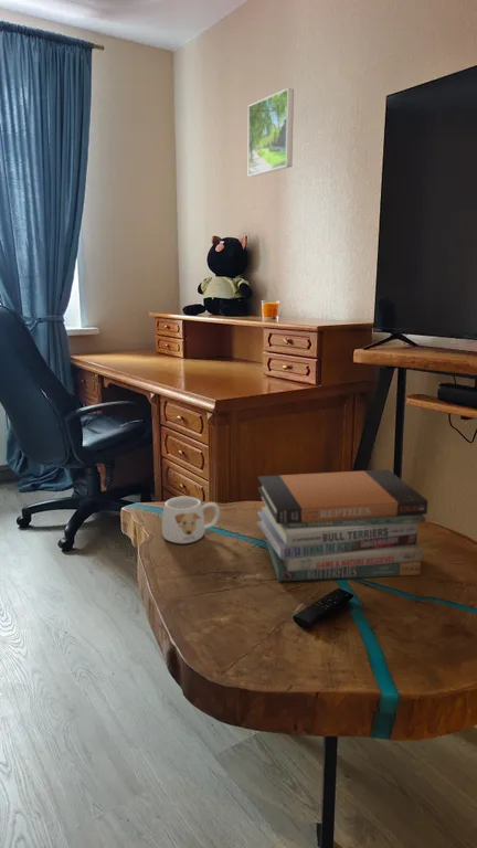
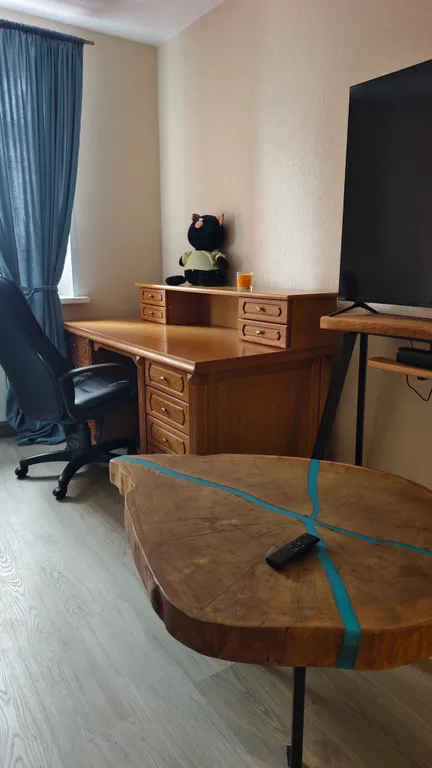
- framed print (269, 135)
- mug (191, 518)
- book stack (337, 522)
